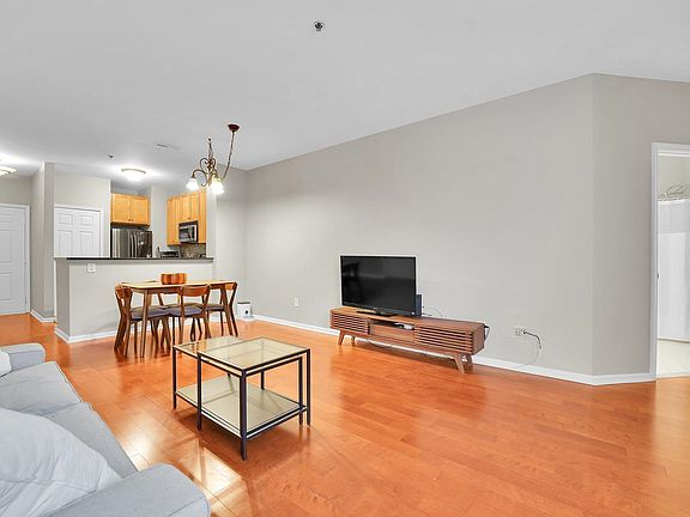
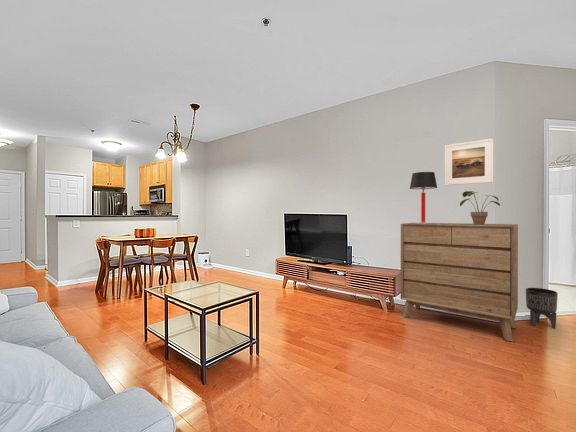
+ table lamp (423, 198)
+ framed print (468, 163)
+ dresser (456, 273)
+ planter (541, 307)
+ potted plant (477, 207)
